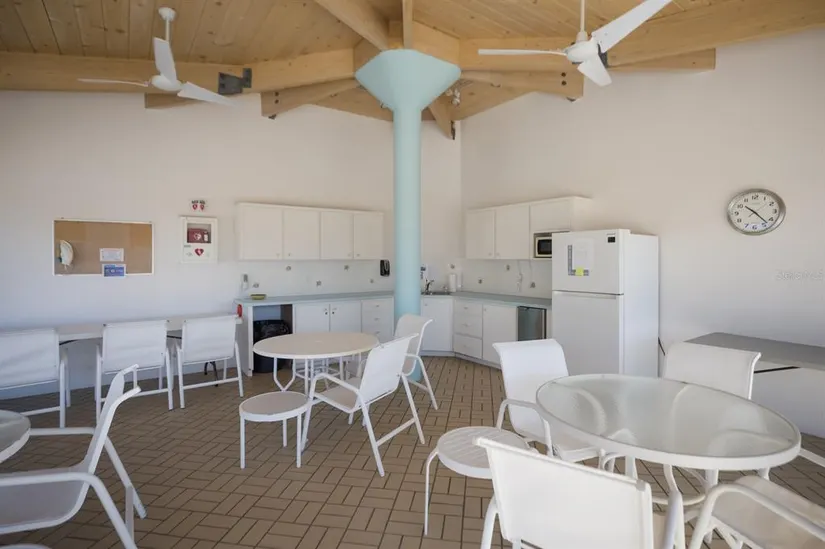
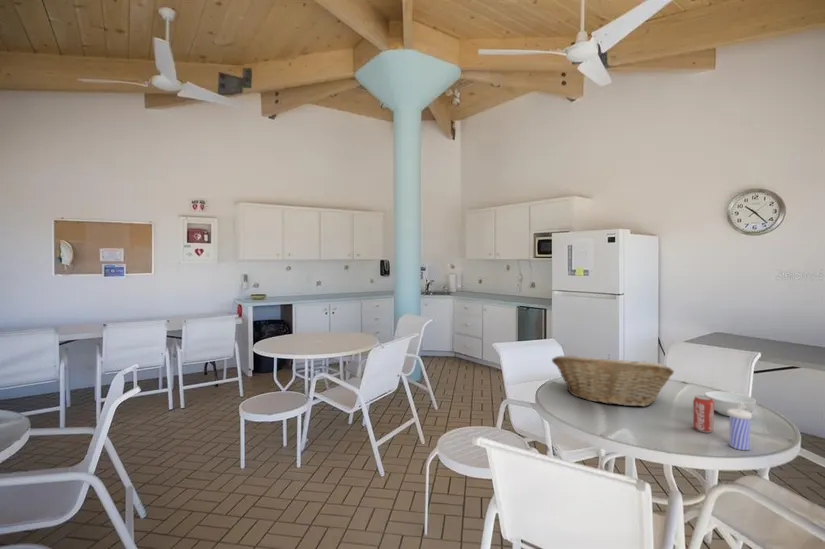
+ cereal bowl (729, 405)
+ beverage cup (740, 425)
+ beverage can (703, 414)
+ fruit basket (609, 374)
